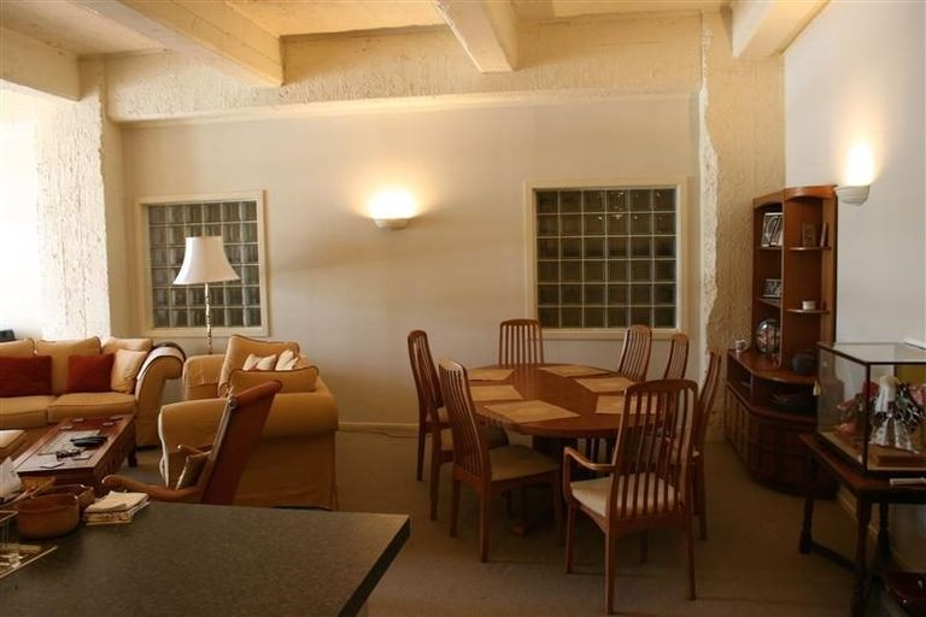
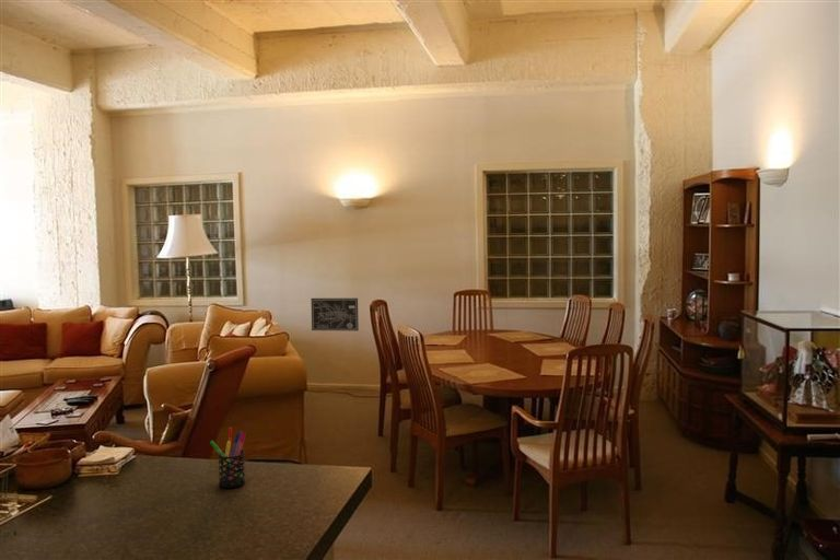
+ wall art (335, 314)
+ pen holder (228, 456)
